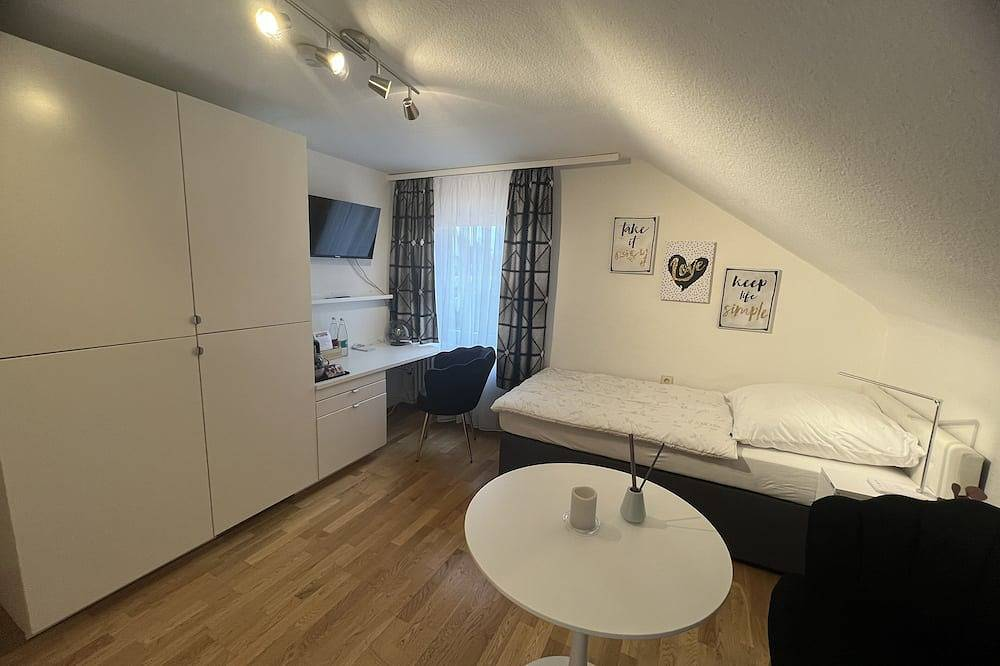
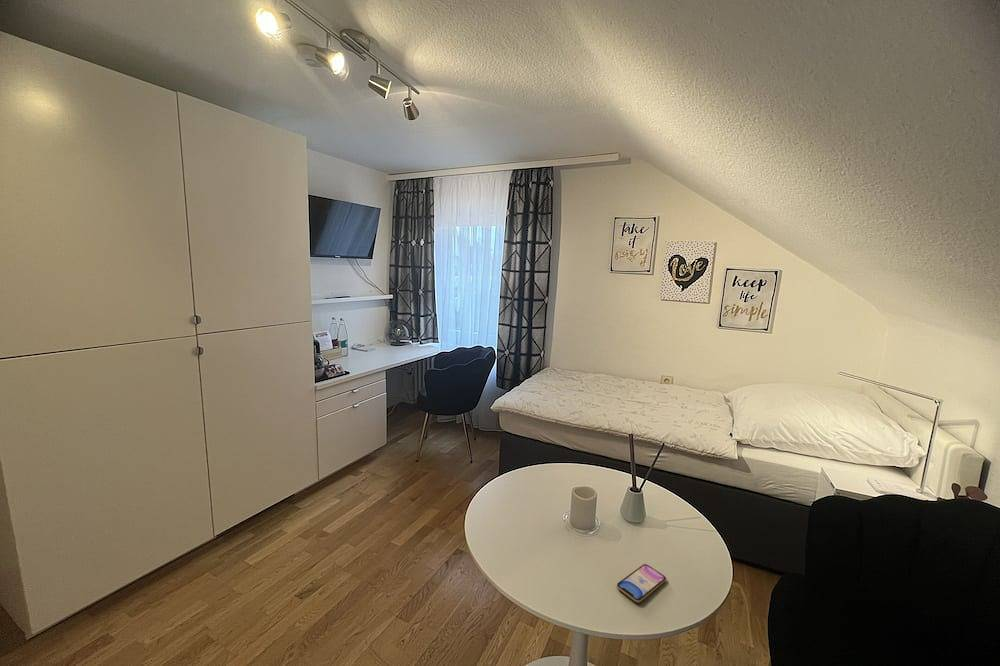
+ smartphone (641, 582)
